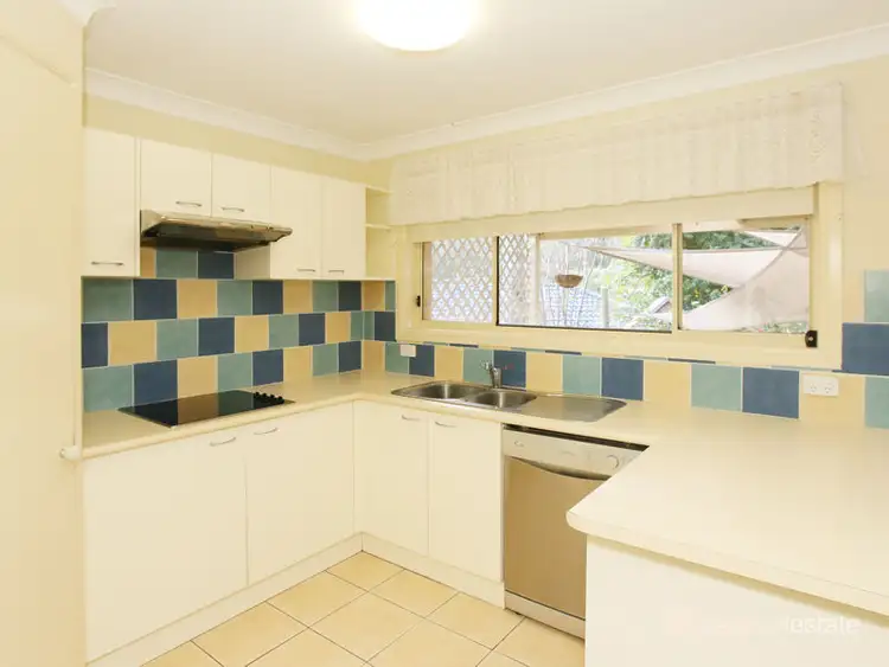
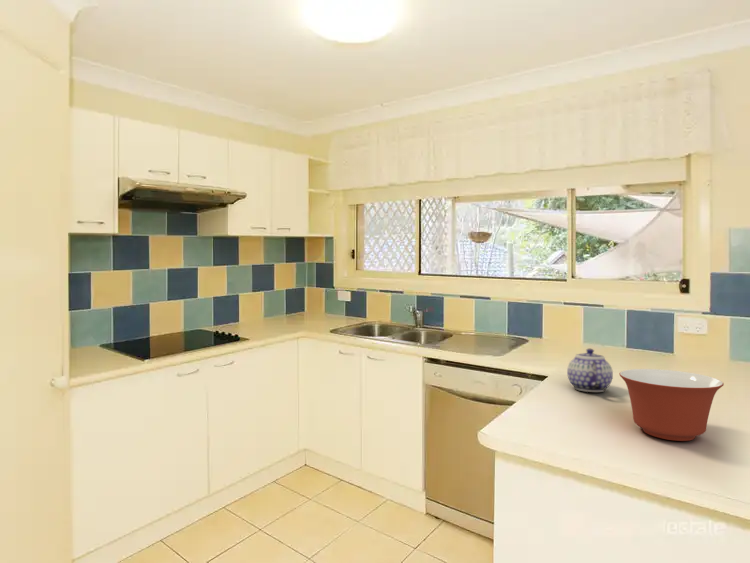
+ teapot (589, 368)
+ mixing bowl (668, 405)
